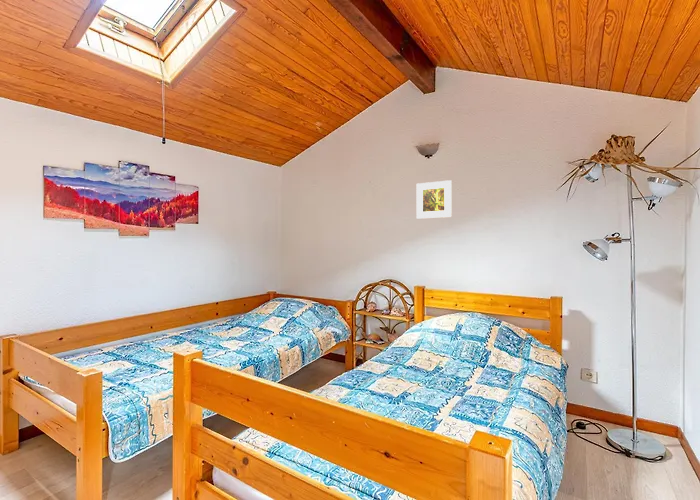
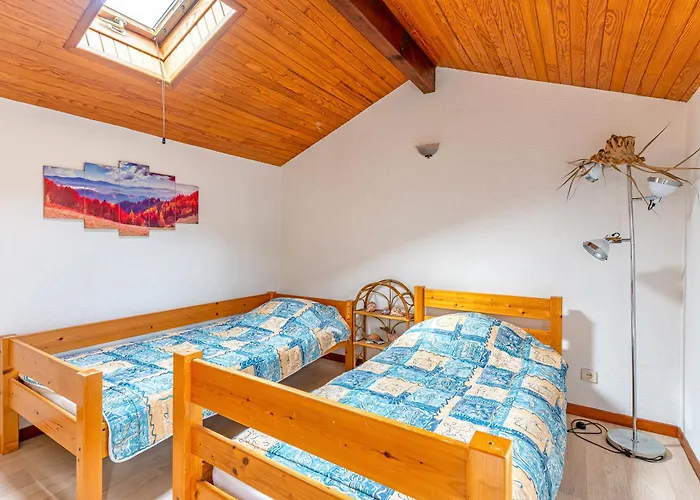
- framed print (433, 200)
